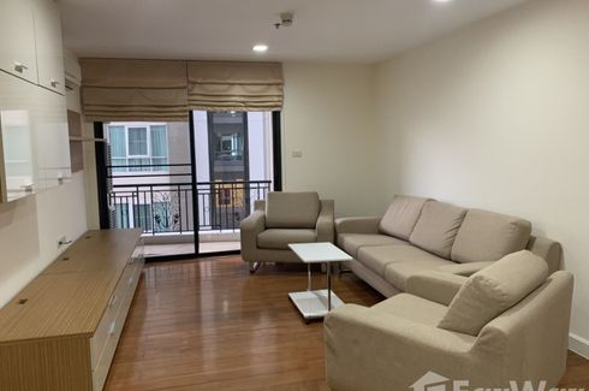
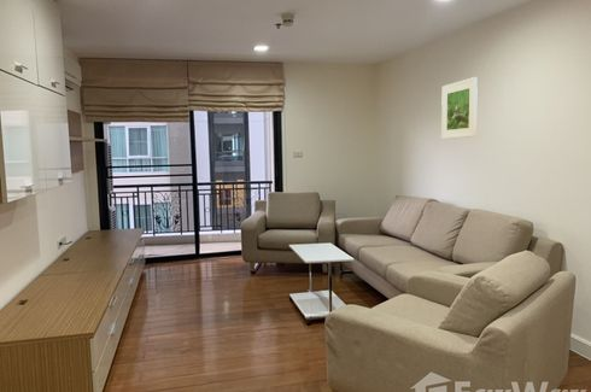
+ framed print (457, 110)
